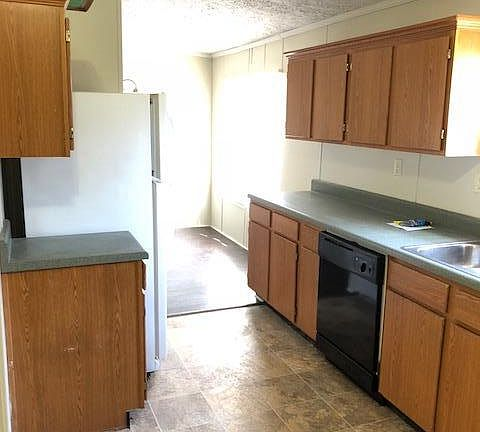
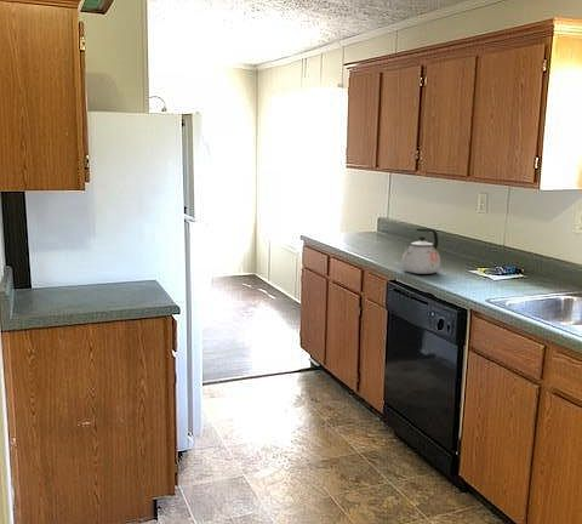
+ kettle (421, 250)
